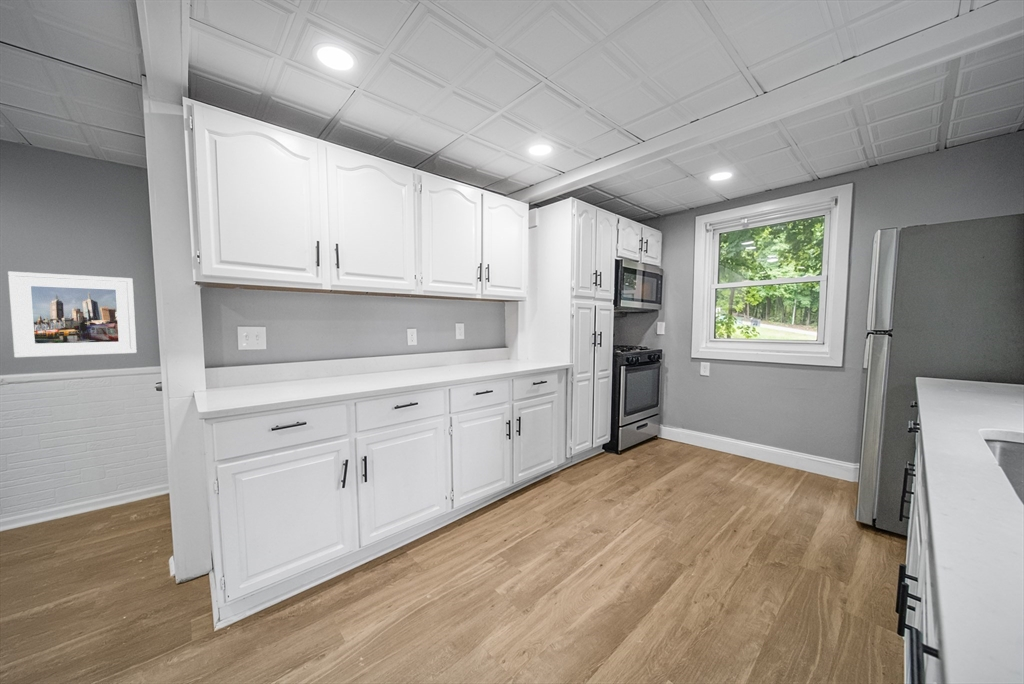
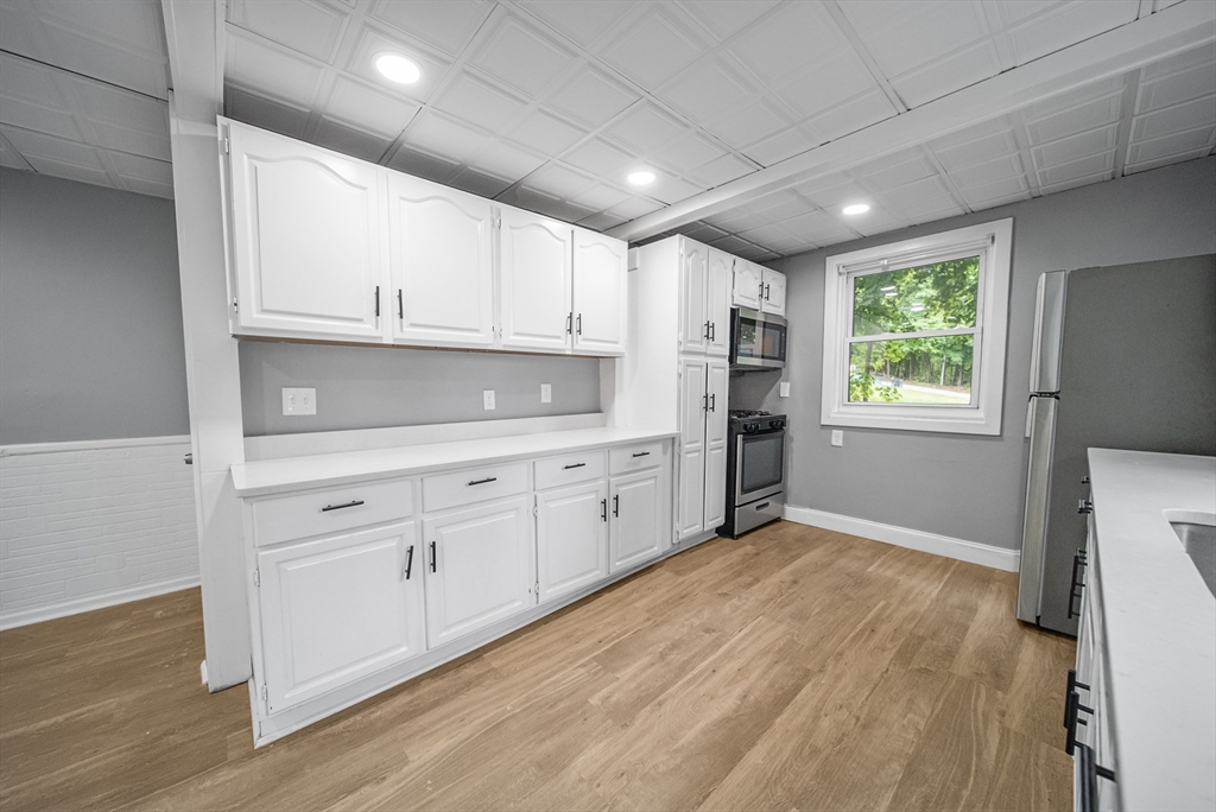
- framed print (77, 315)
